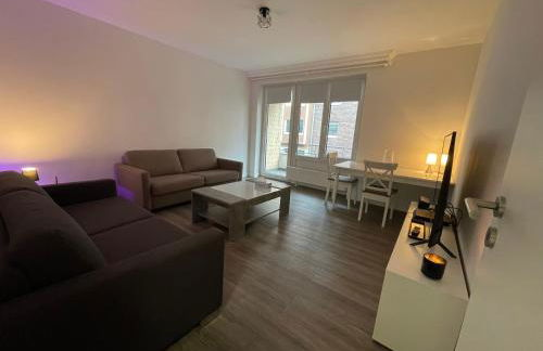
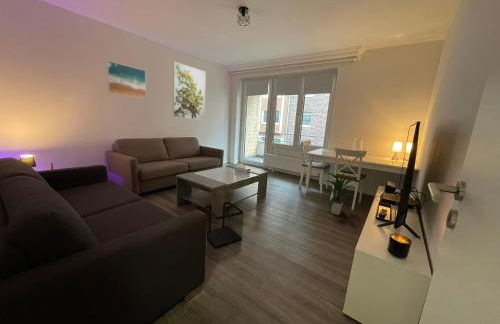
+ wastebasket (223, 222)
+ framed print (190, 93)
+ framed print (127, 81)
+ indoor plant (337, 192)
